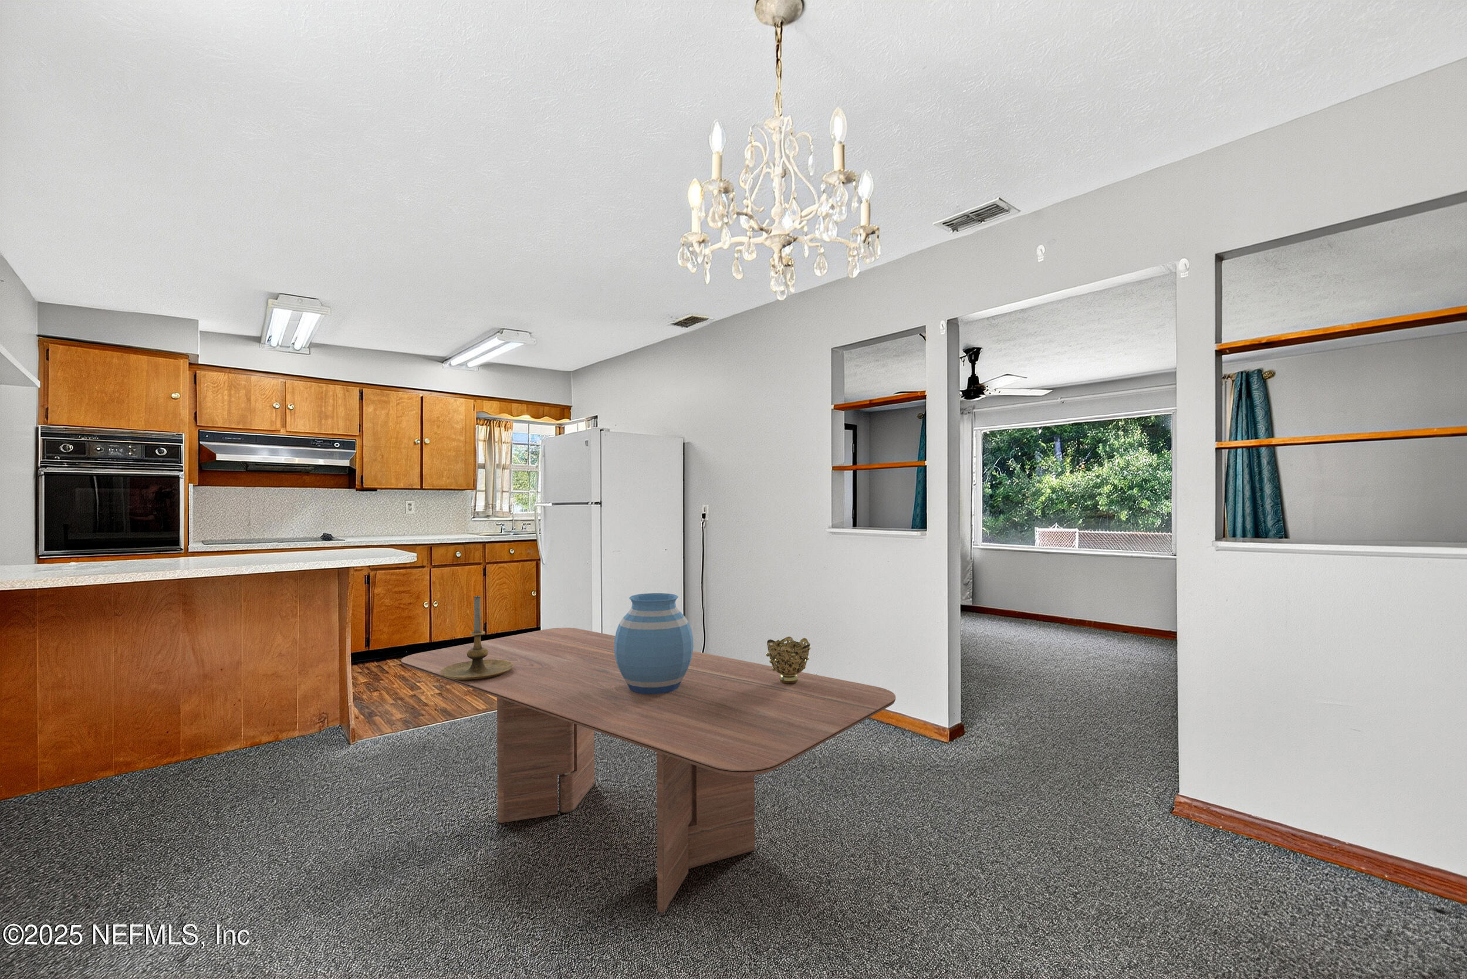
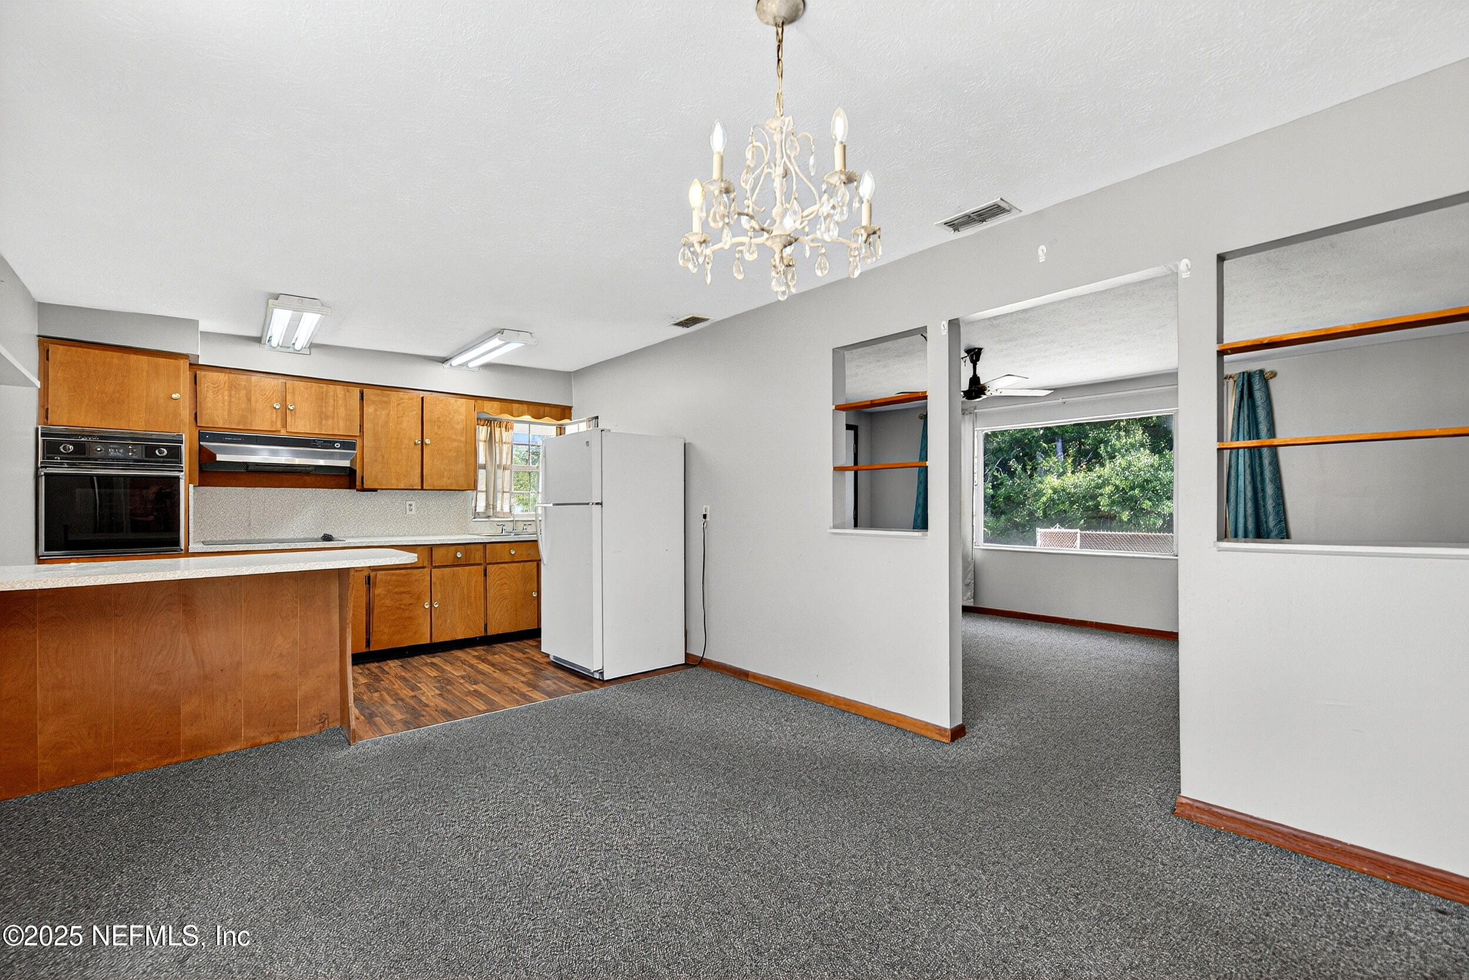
- decorative bowl (788, 660)
- vase (654, 640)
- candle holder (477, 633)
- dining table (625, 741)
